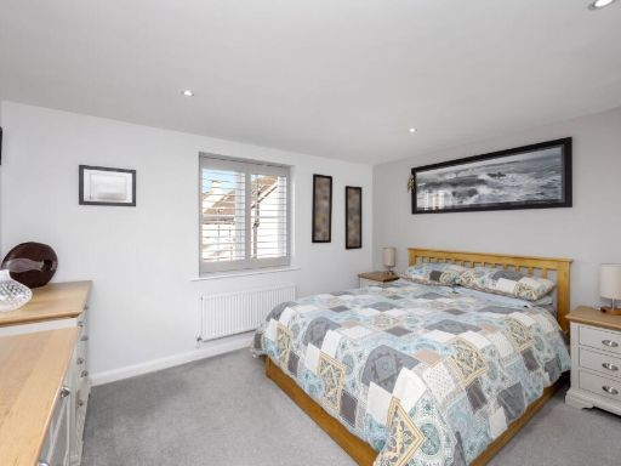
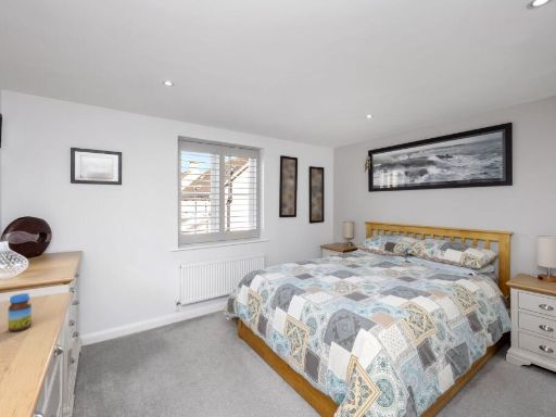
+ jar (20, 311)
